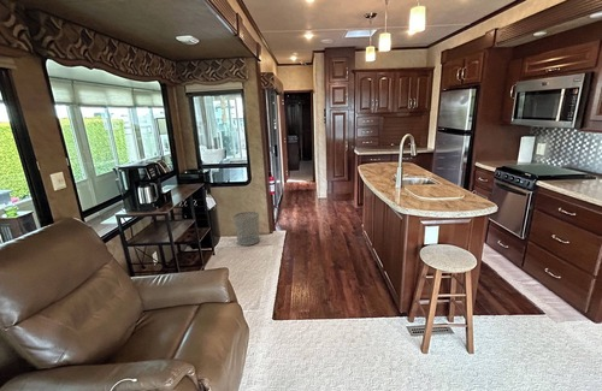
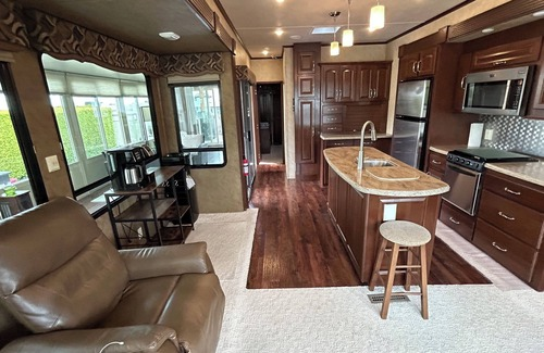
- waste bin (247, 227)
